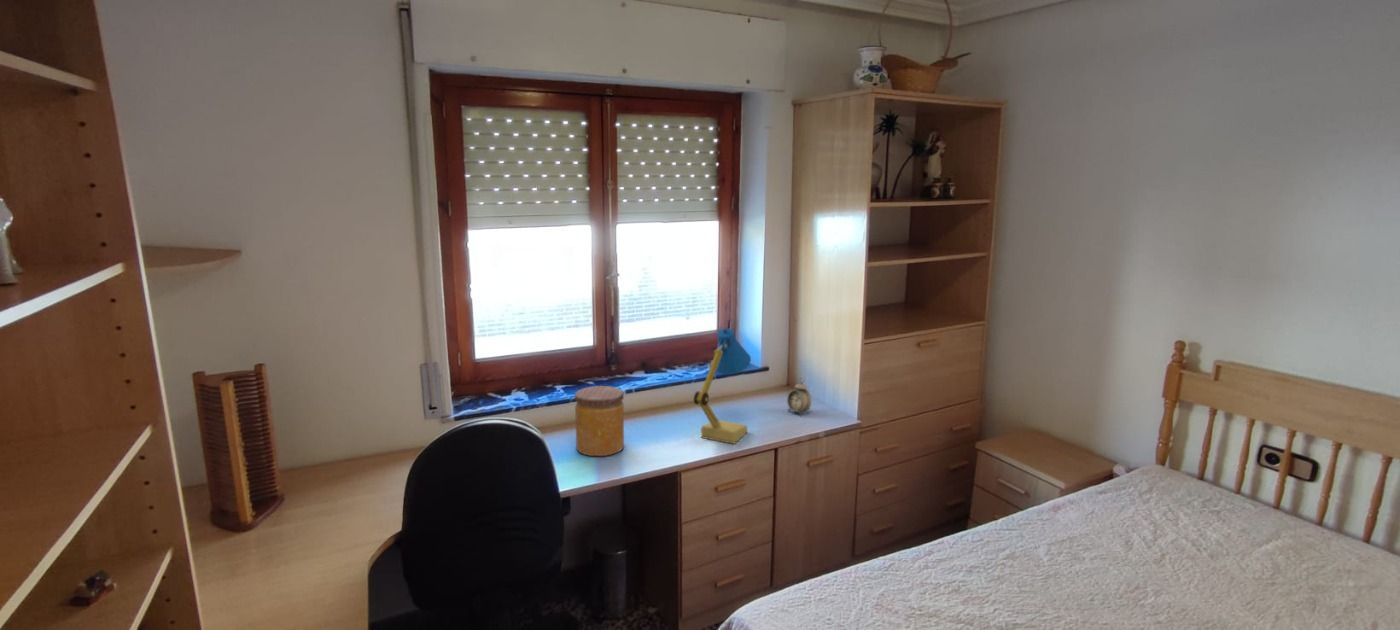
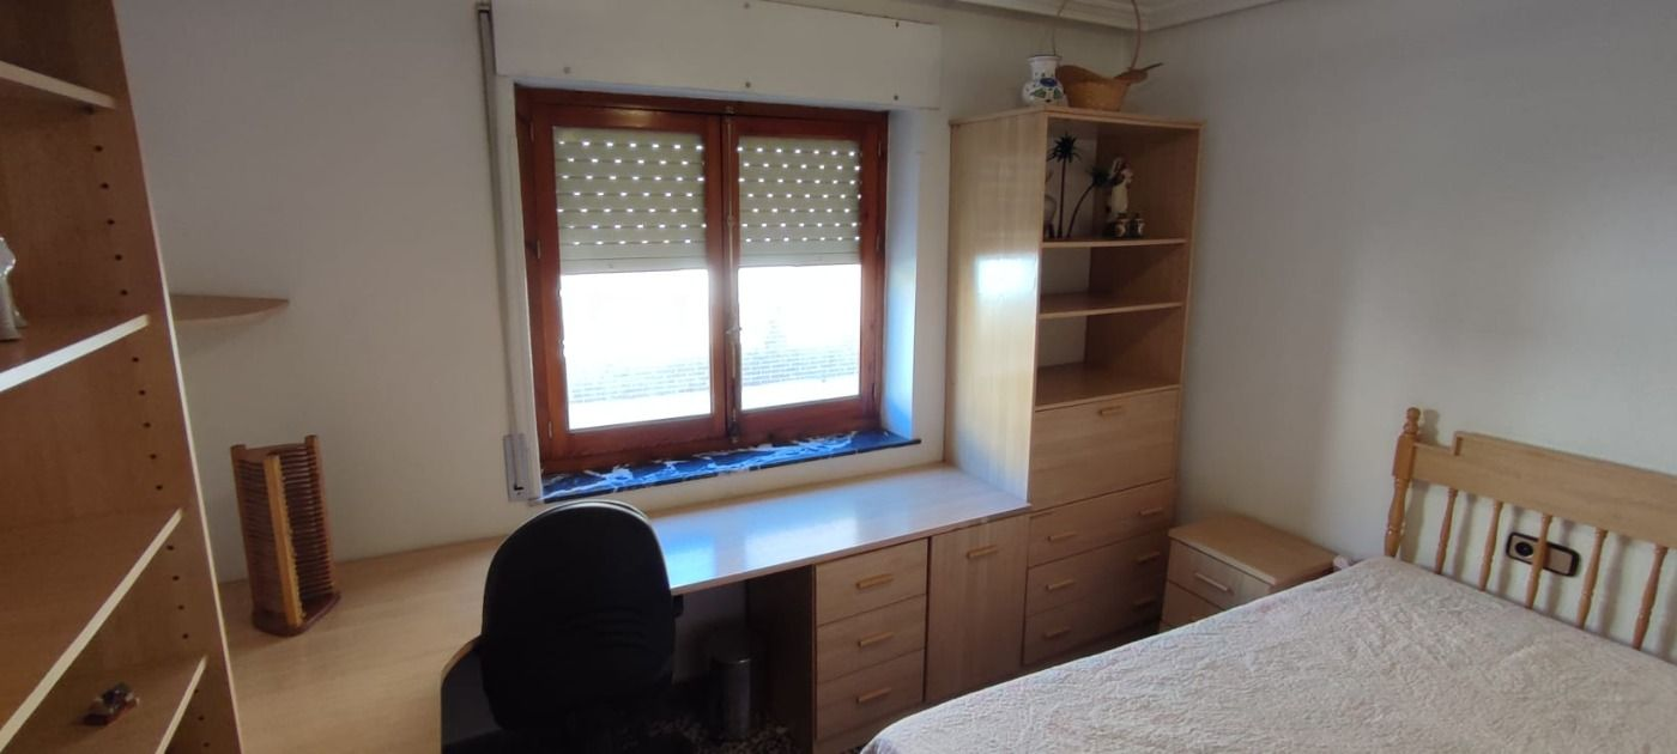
- jar (599, 420)
- alarm clock (799, 395)
- desk lamp (711, 382)
